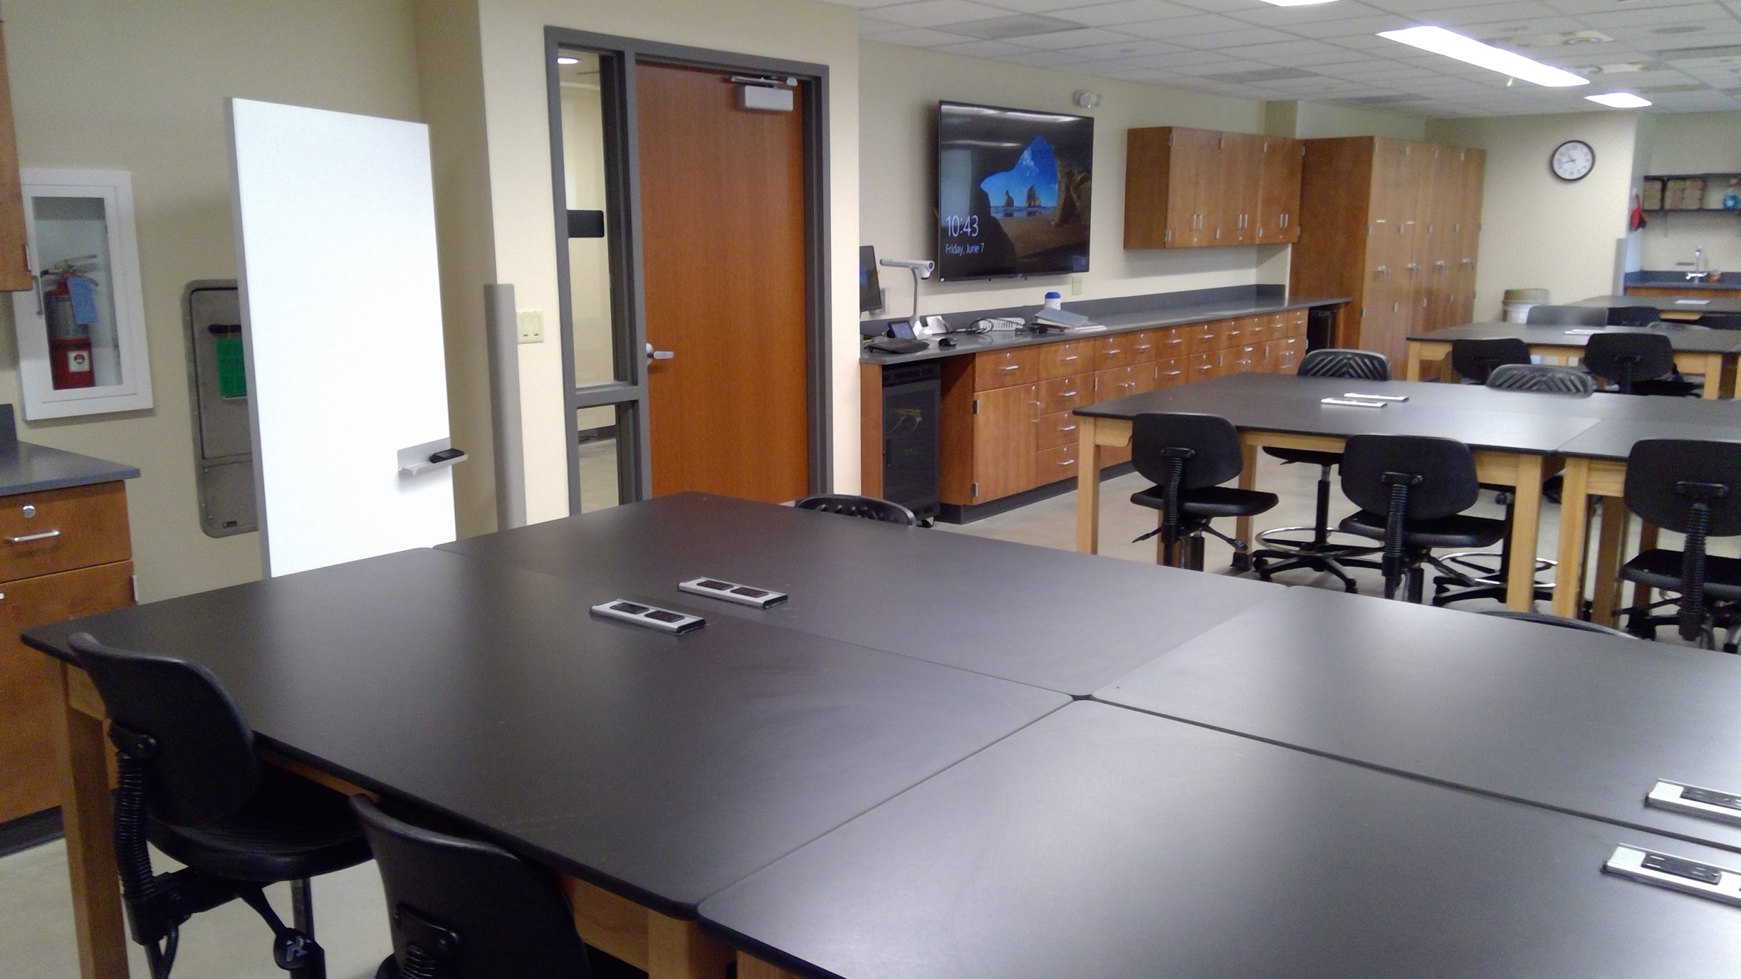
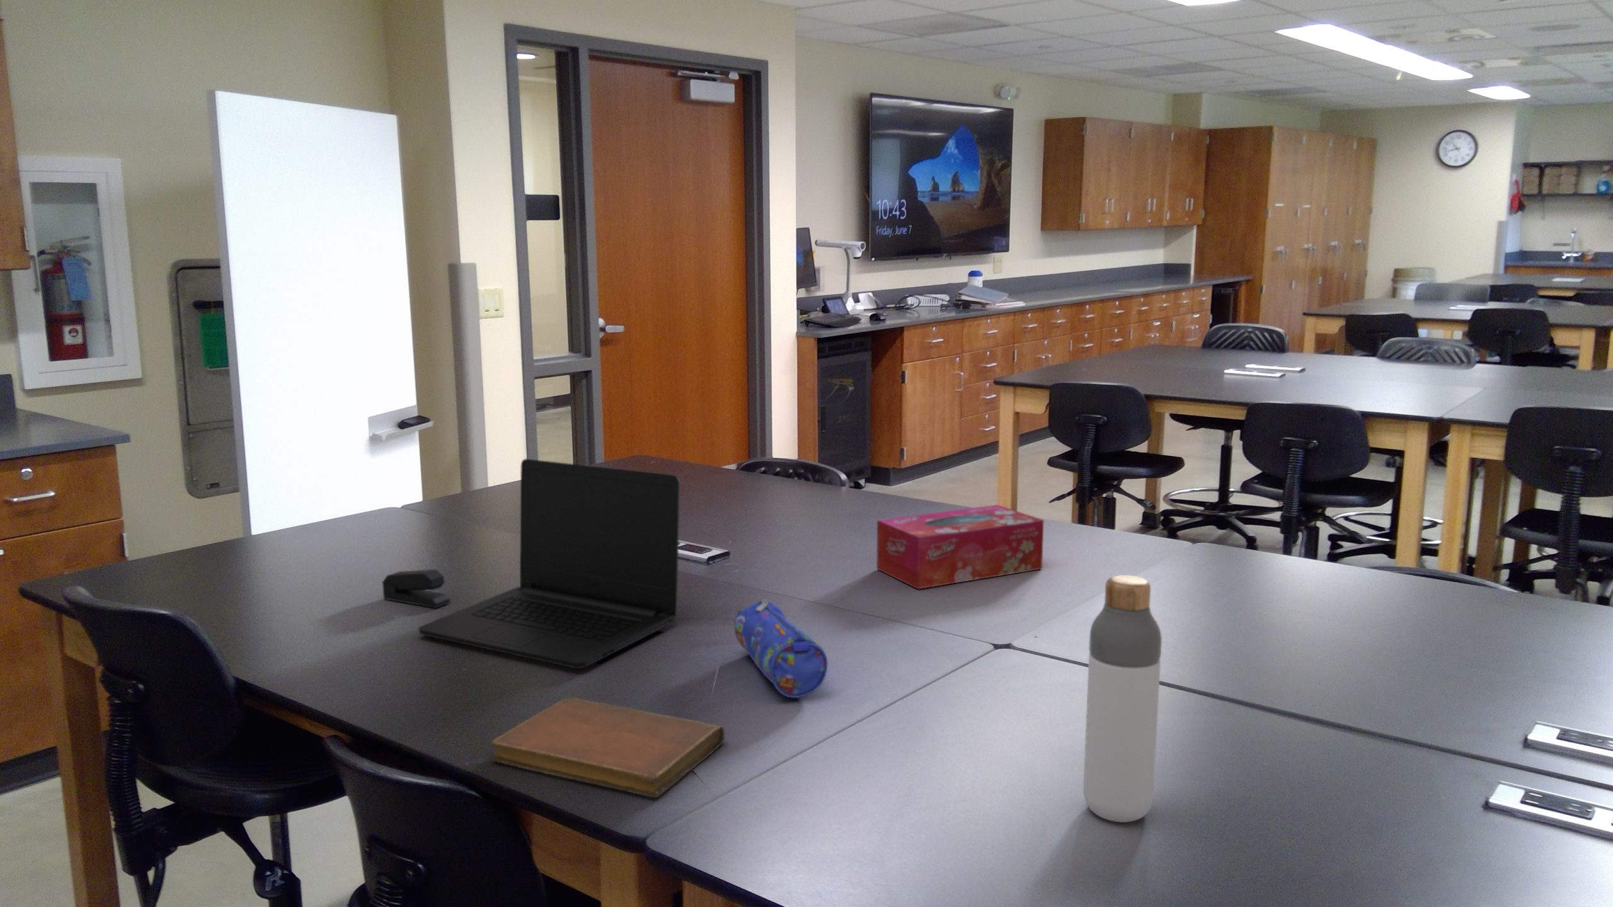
+ tissue box (959, 544)
+ laptop (549, 555)
+ stapler (414, 585)
+ notebook (608, 742)
+ bottle (1122, 698)
+ pencil case (779, 645)
